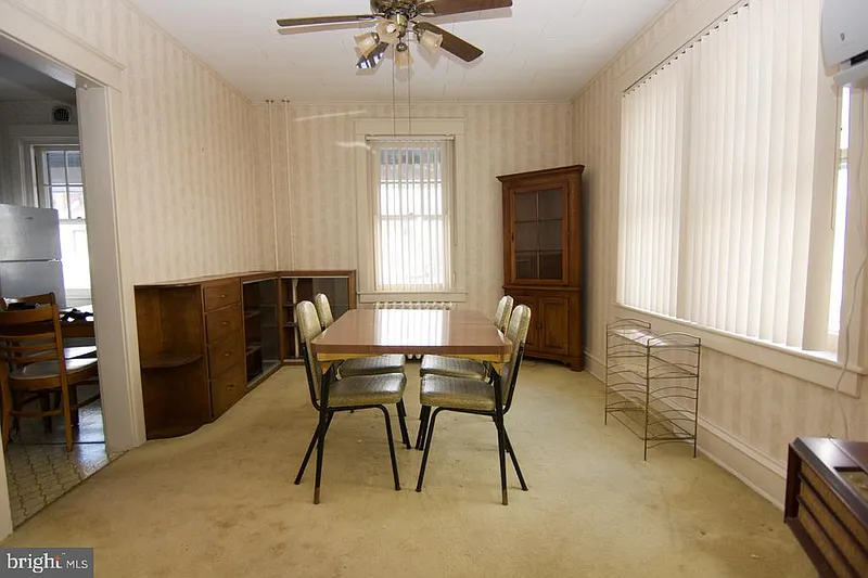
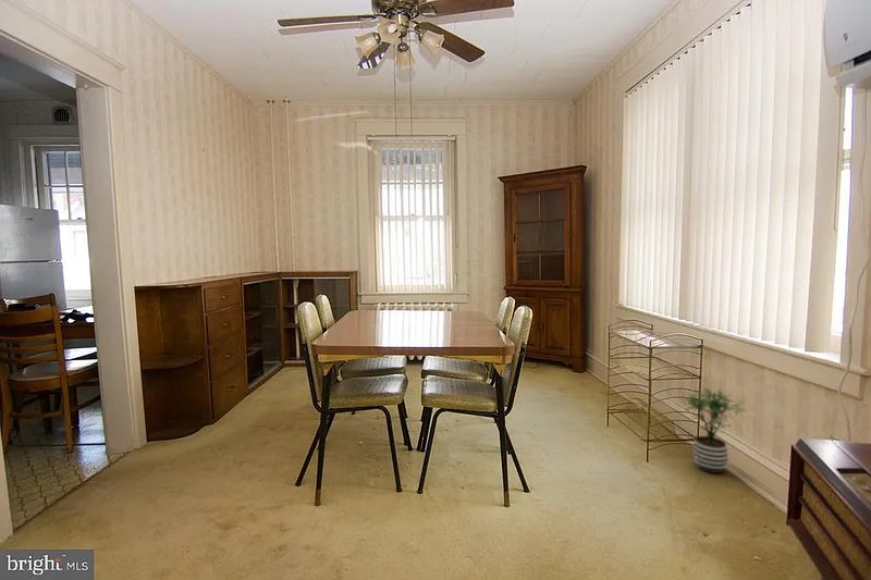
+ potted plant (708, 428)
